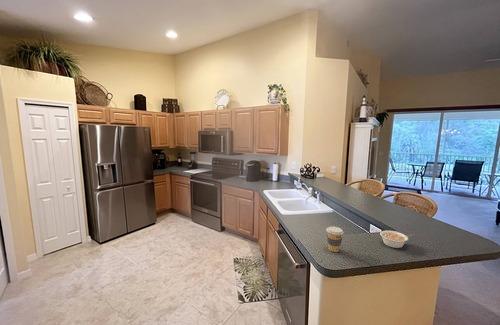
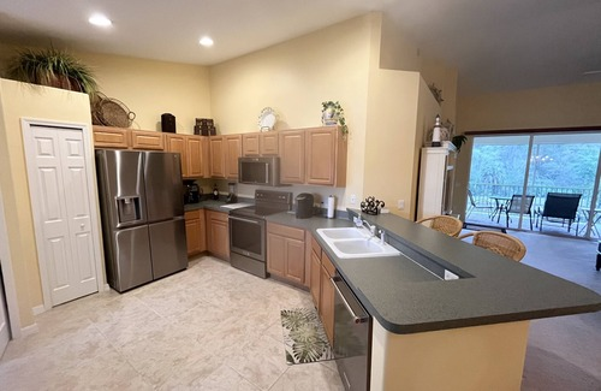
- legume (394, 238)
- coffee cup (334, 239)
